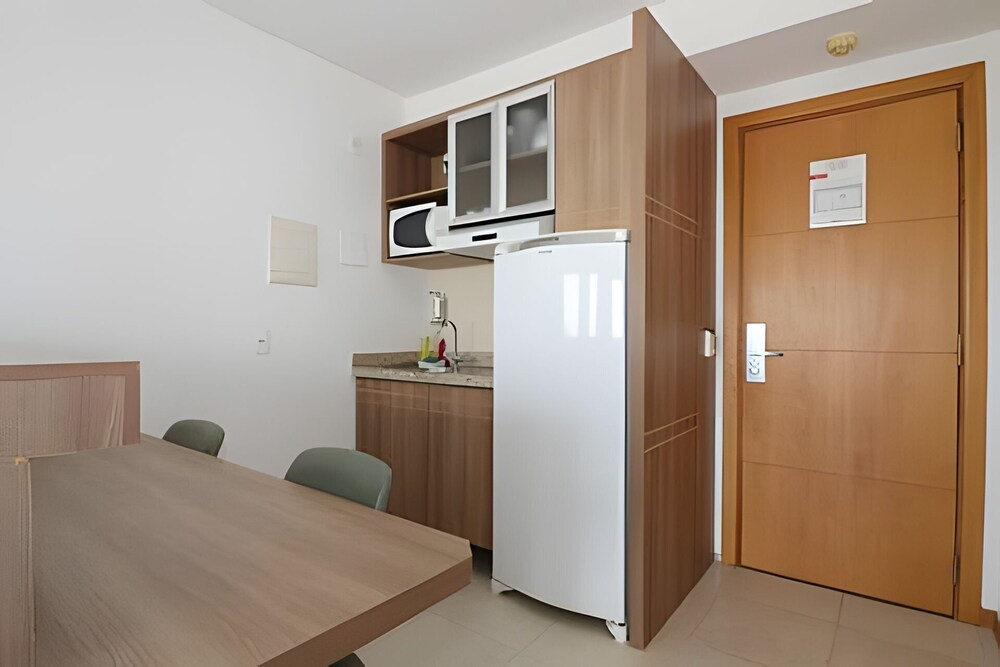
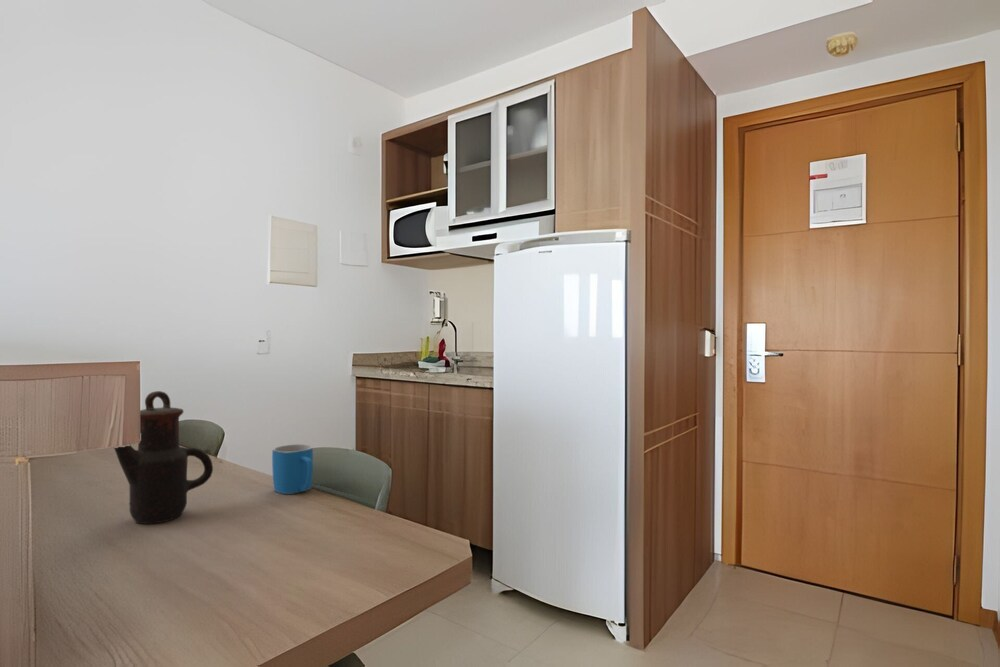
+ teapot (158, 453)
+ mug (296, 469)
